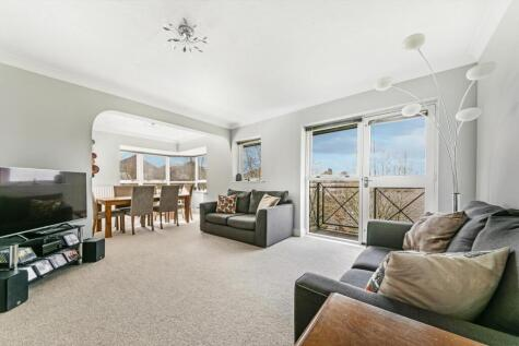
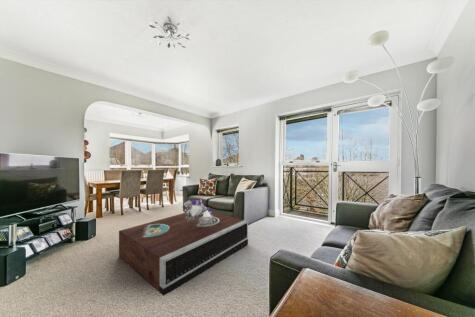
+ bouquet (195, 213)
+ stereo (188, 238)
